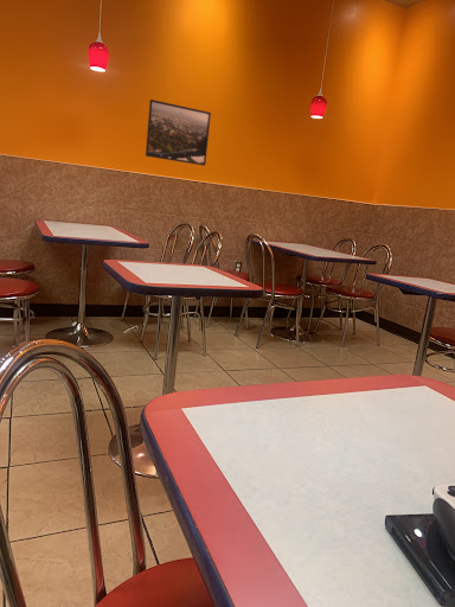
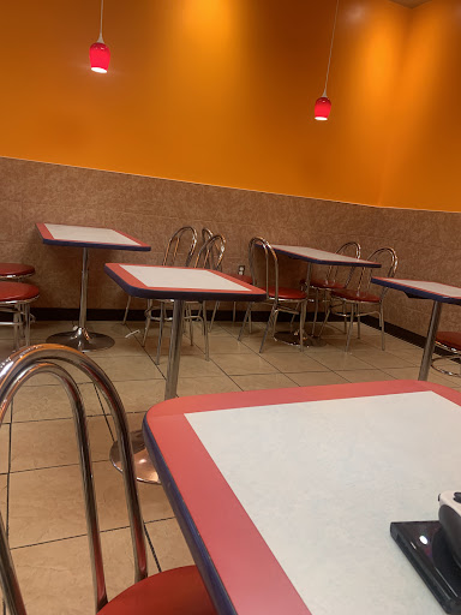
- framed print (178, 134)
